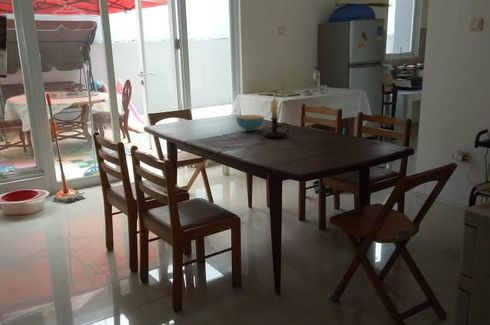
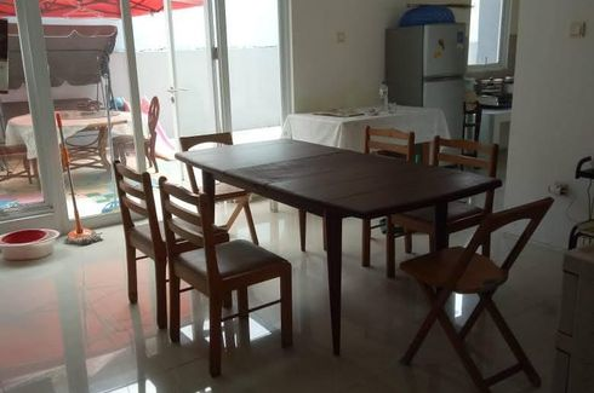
- cereal bowl (250, 123)
- candle holder (276, 115)
